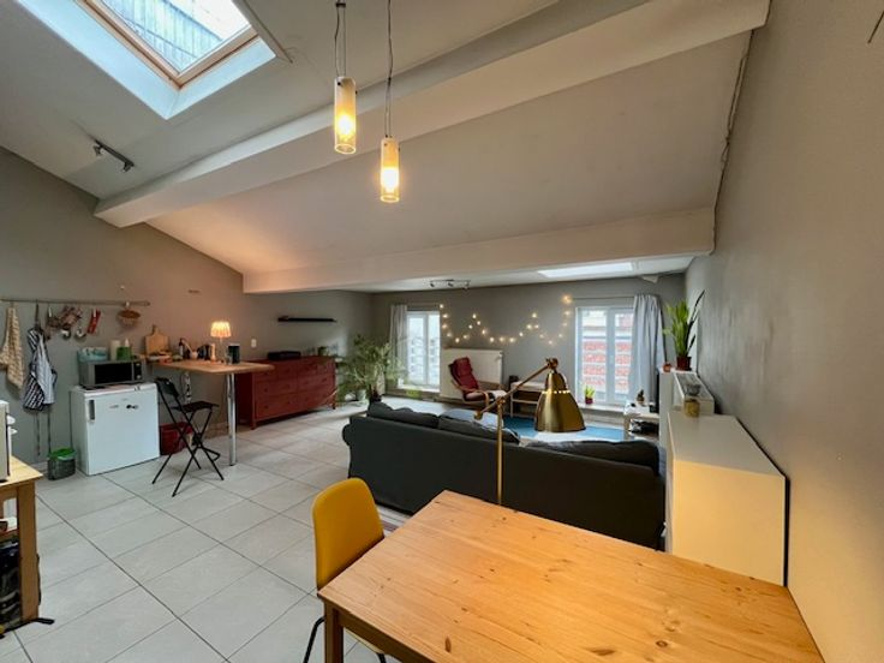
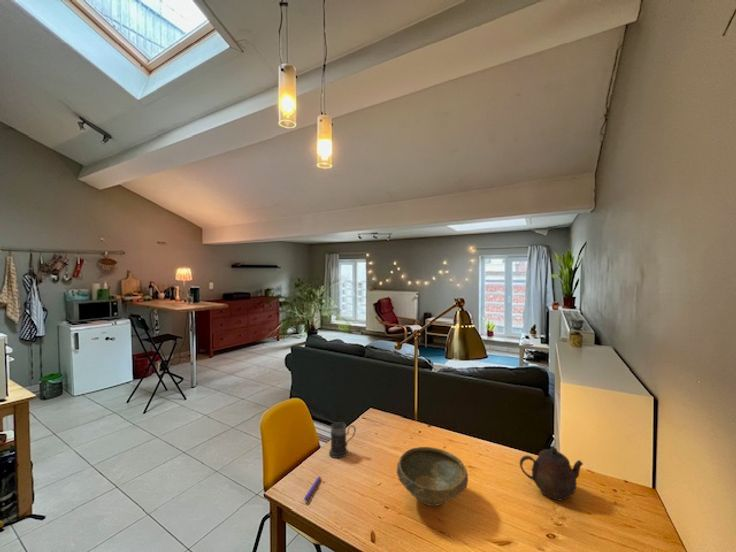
+ pen (313, 487)
+ teapot (550, 469)
+ mug (342, 438)
+ bowl (431, 482)
